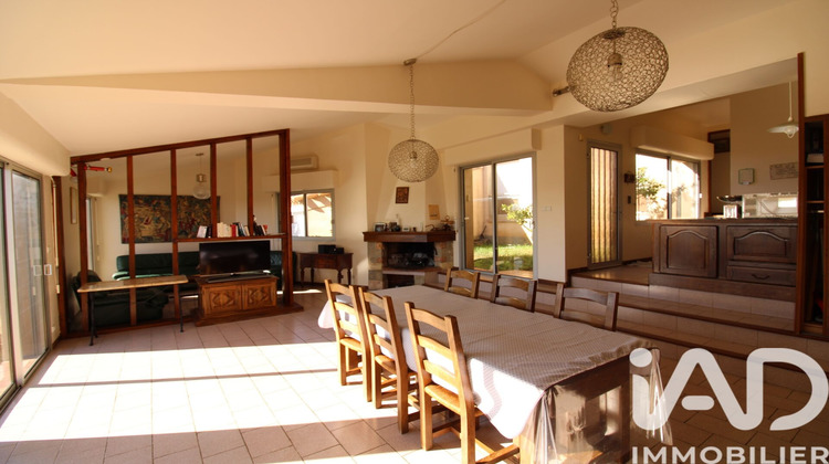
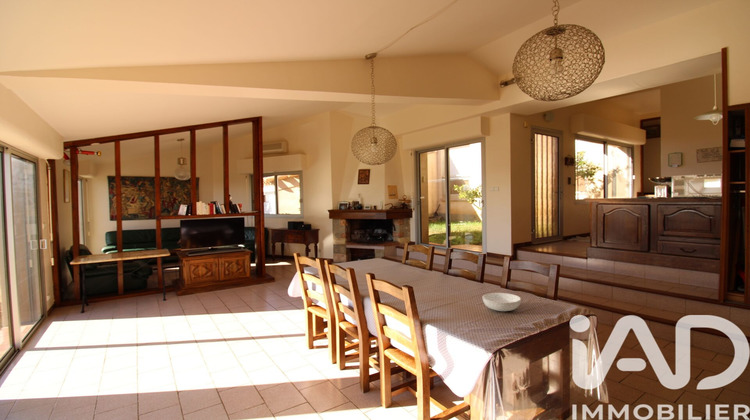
+ serving bowl (501, 303)
